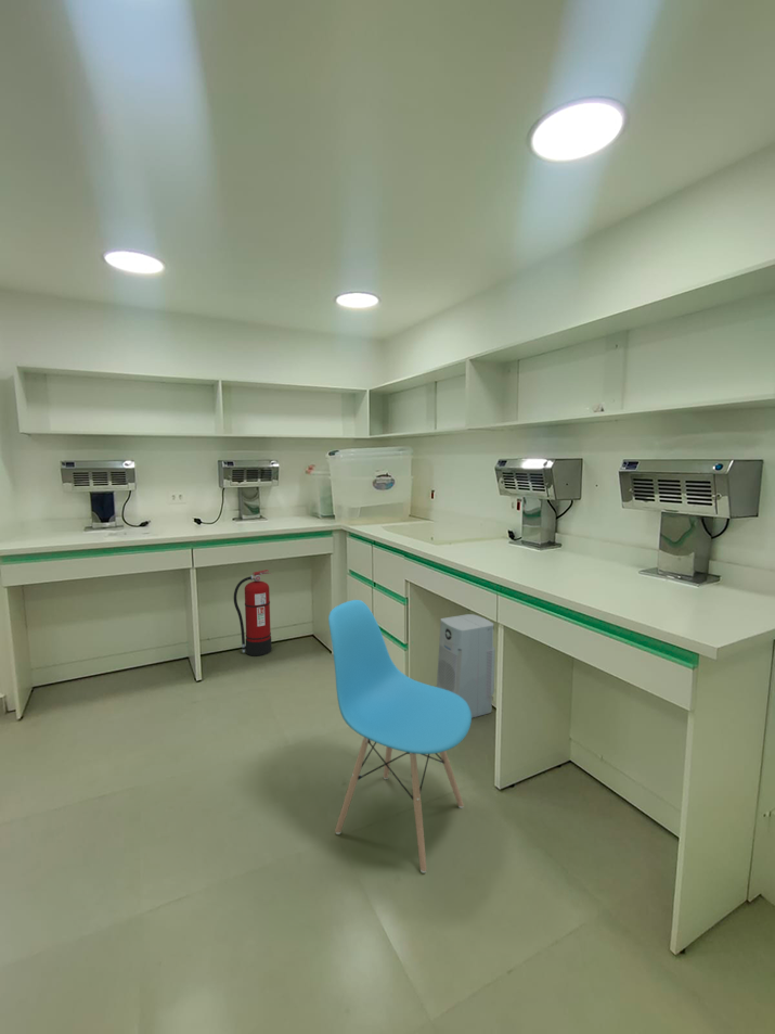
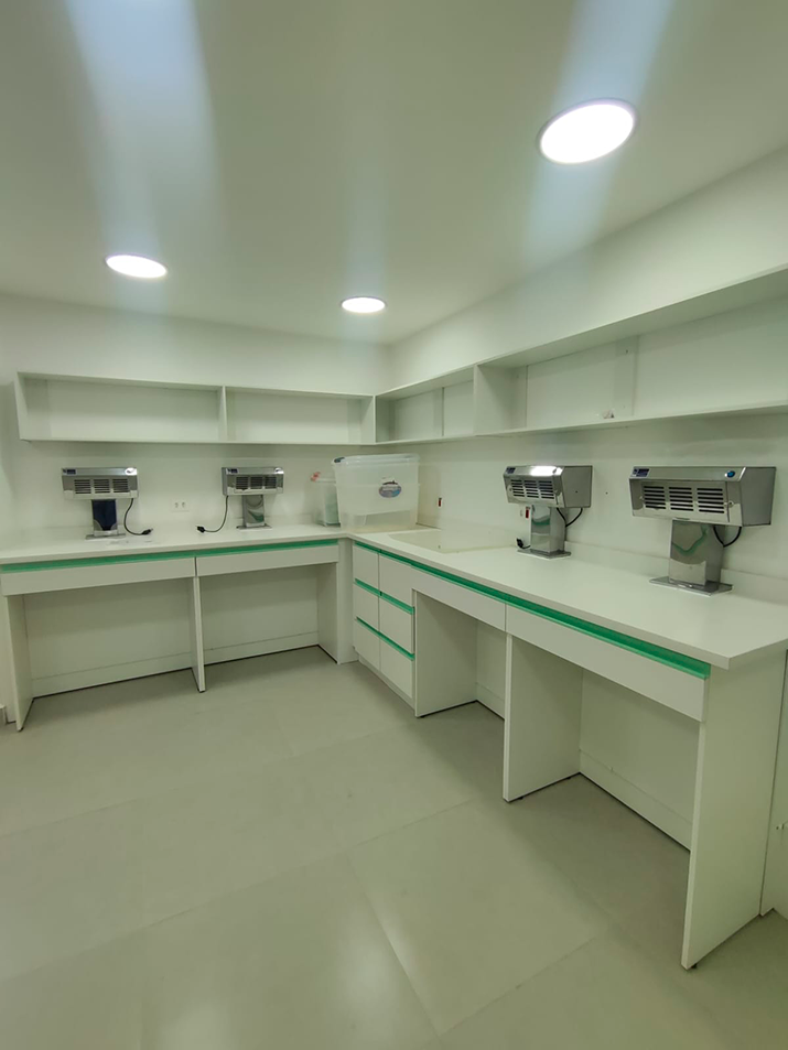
- fire extinguisher (254, 612)
- air purifier (465, 665)
- chair (399, 717)
